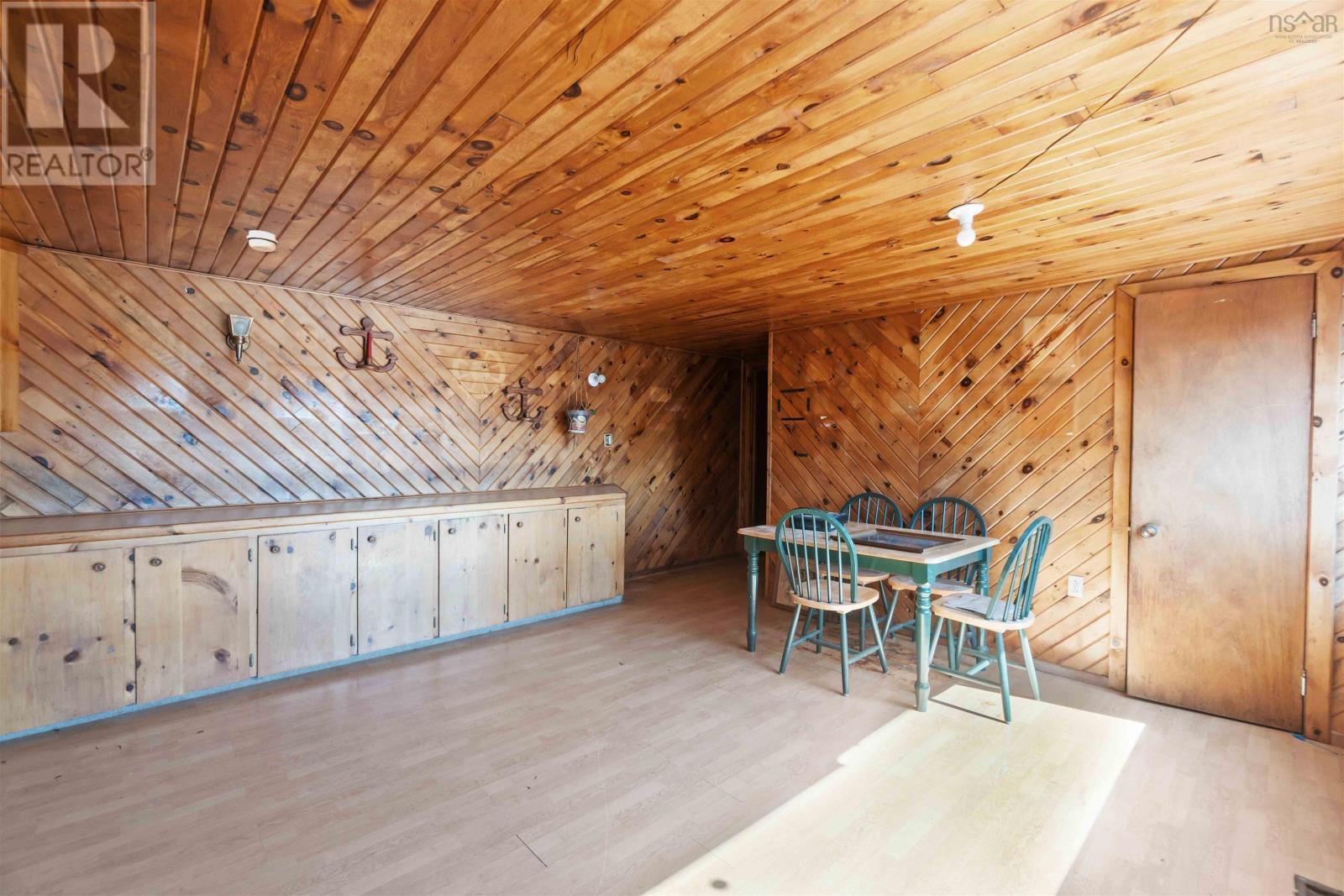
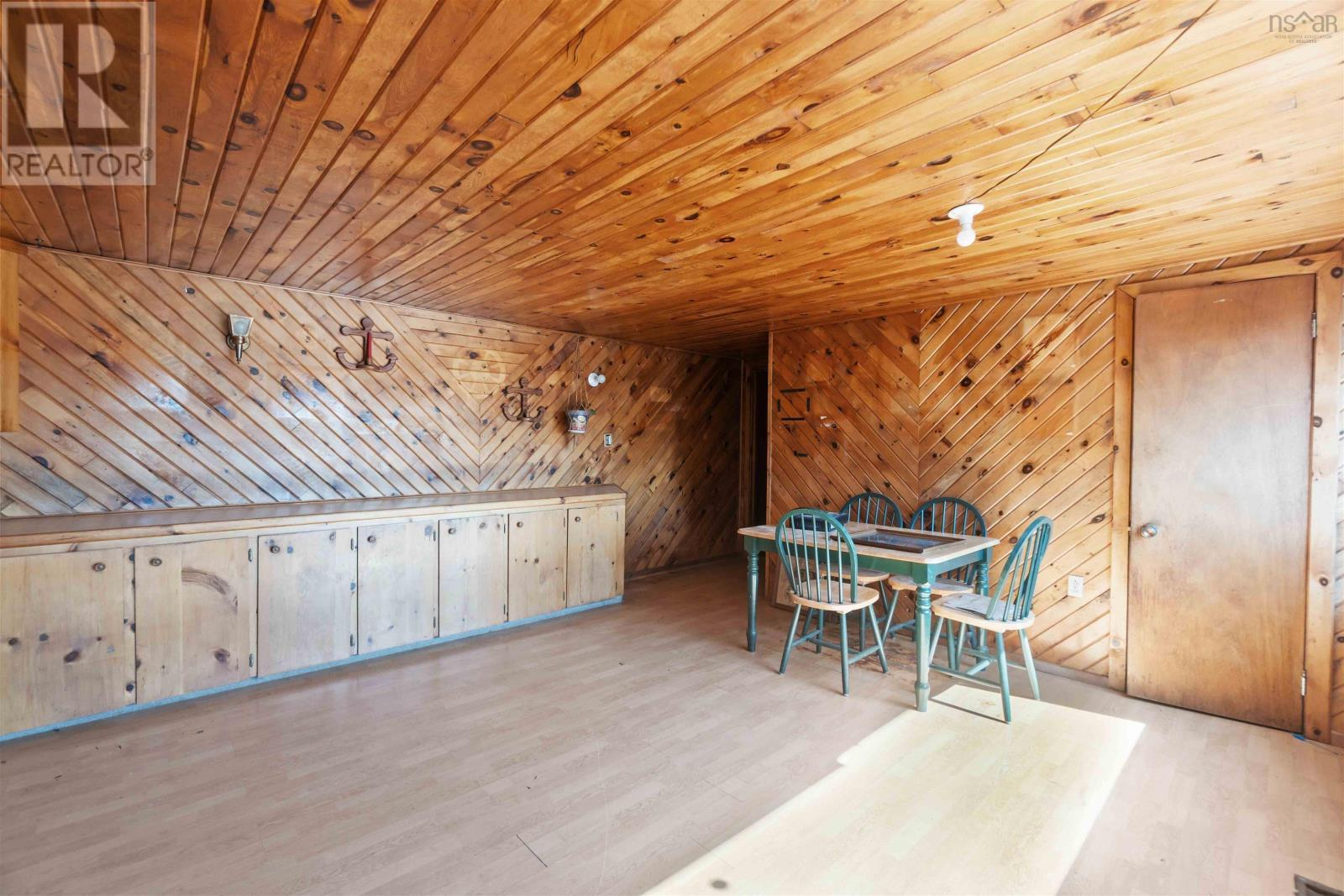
- smoke detector (262, 241)
